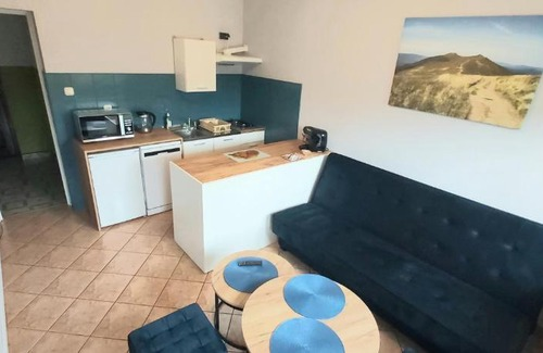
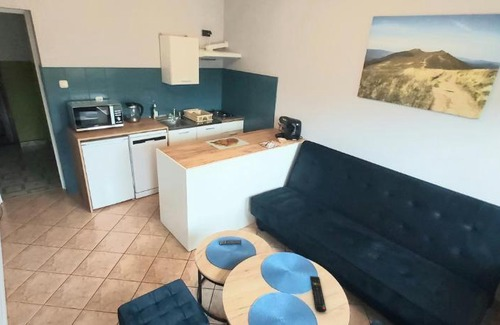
+ remote control (317, 293)
